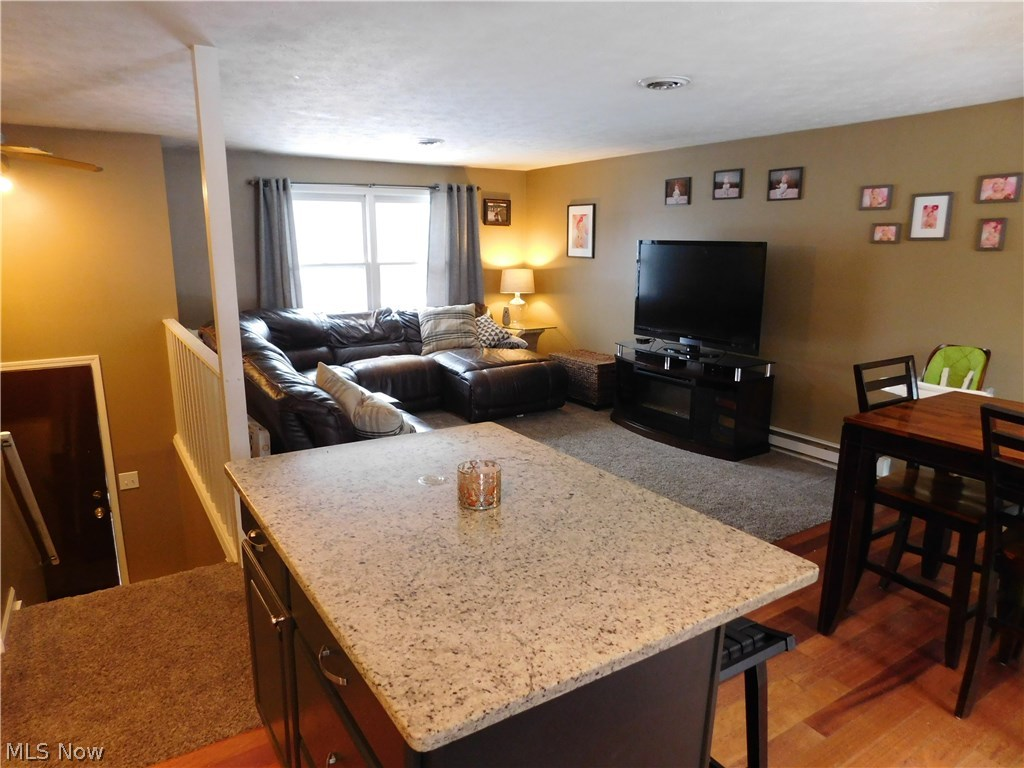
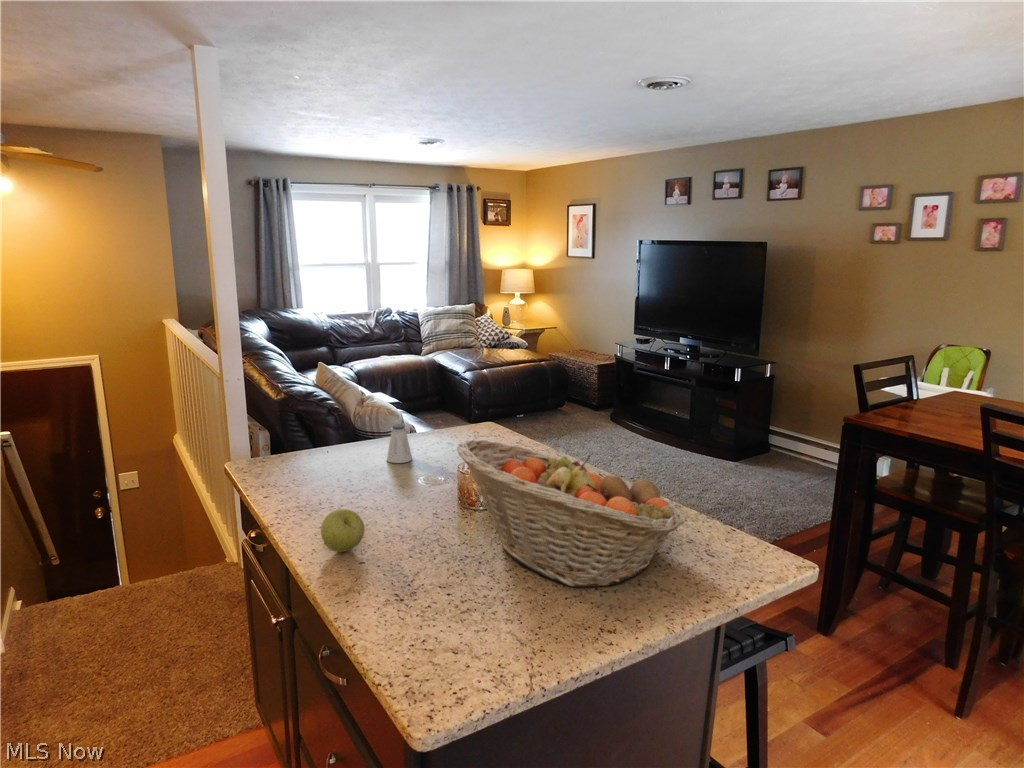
+ apple (342, 530)
+ saltshaker (399, 442)
+ fruit basket (563, 498)
